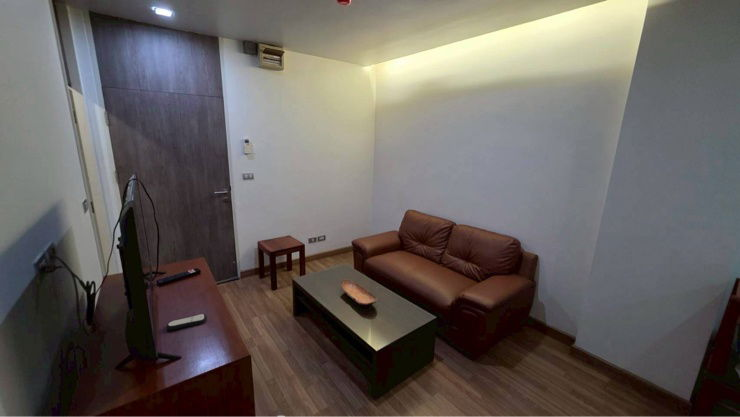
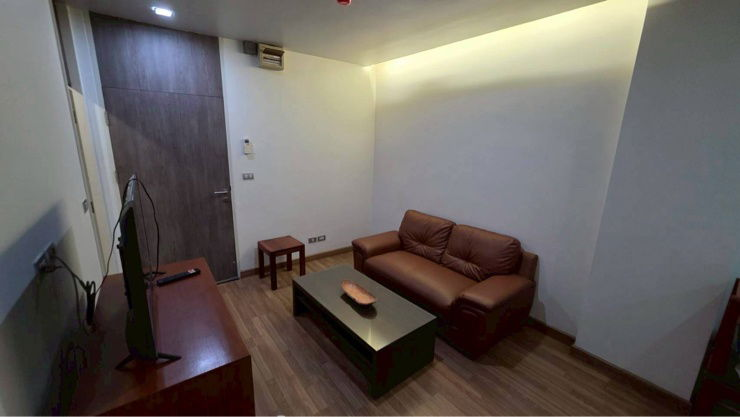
- remote control (187, 321)
